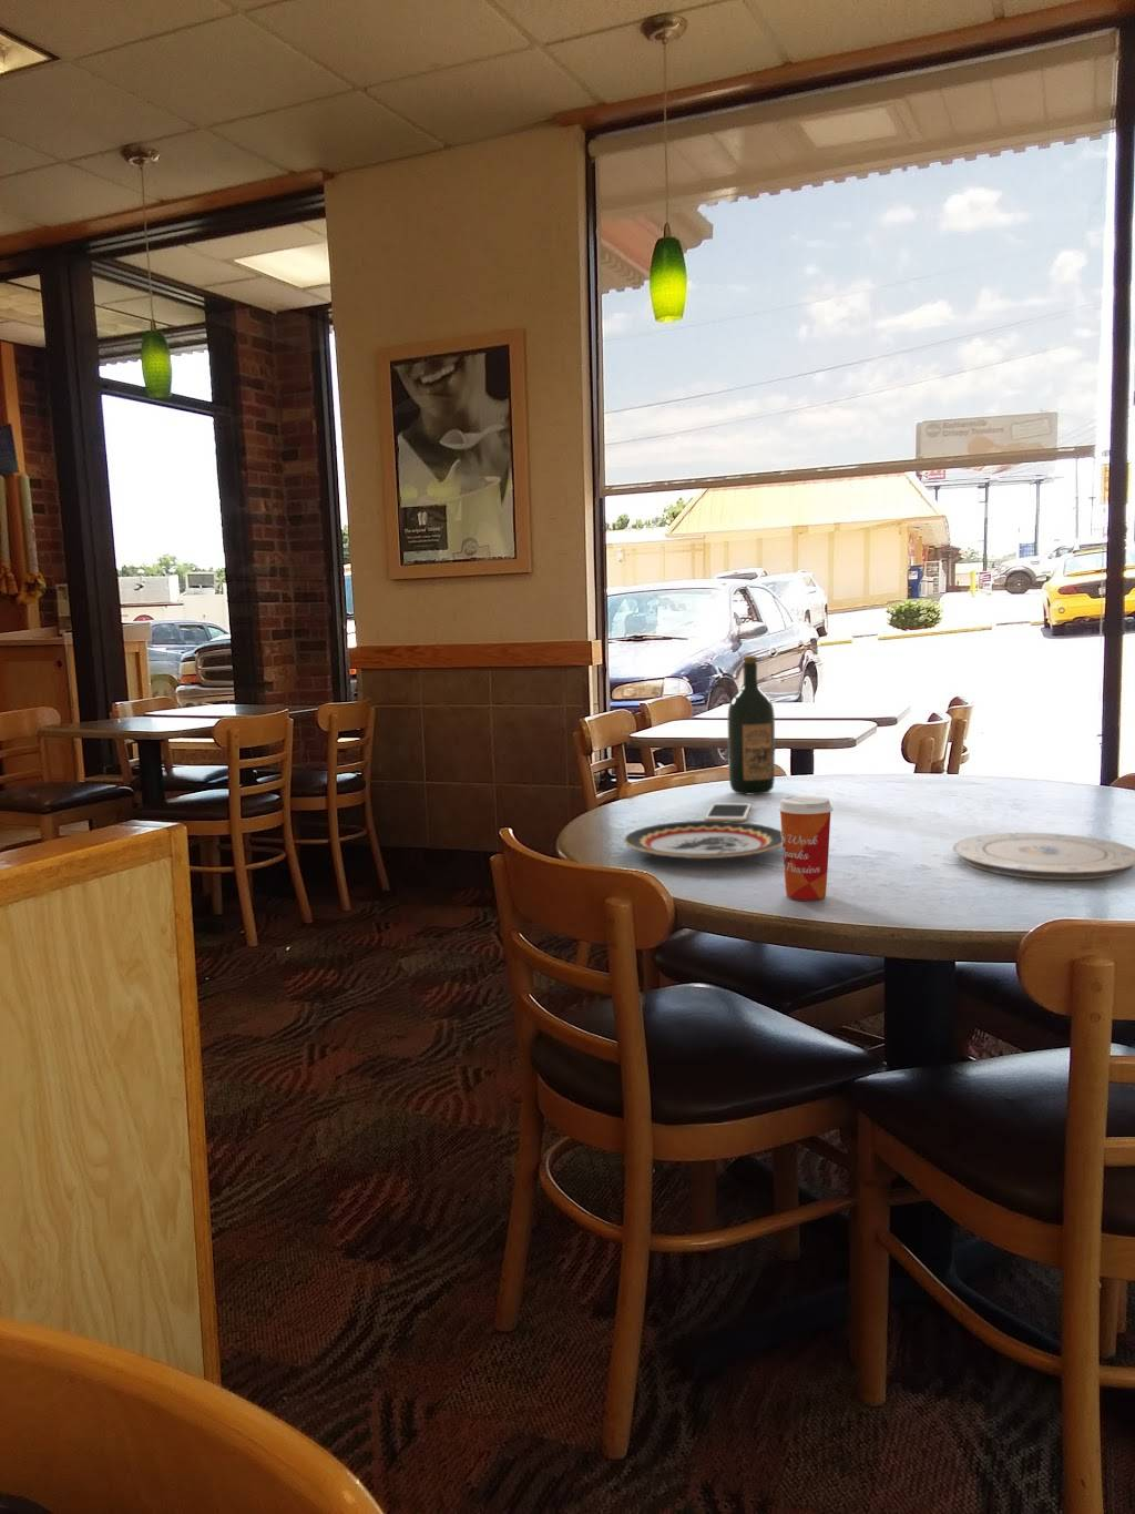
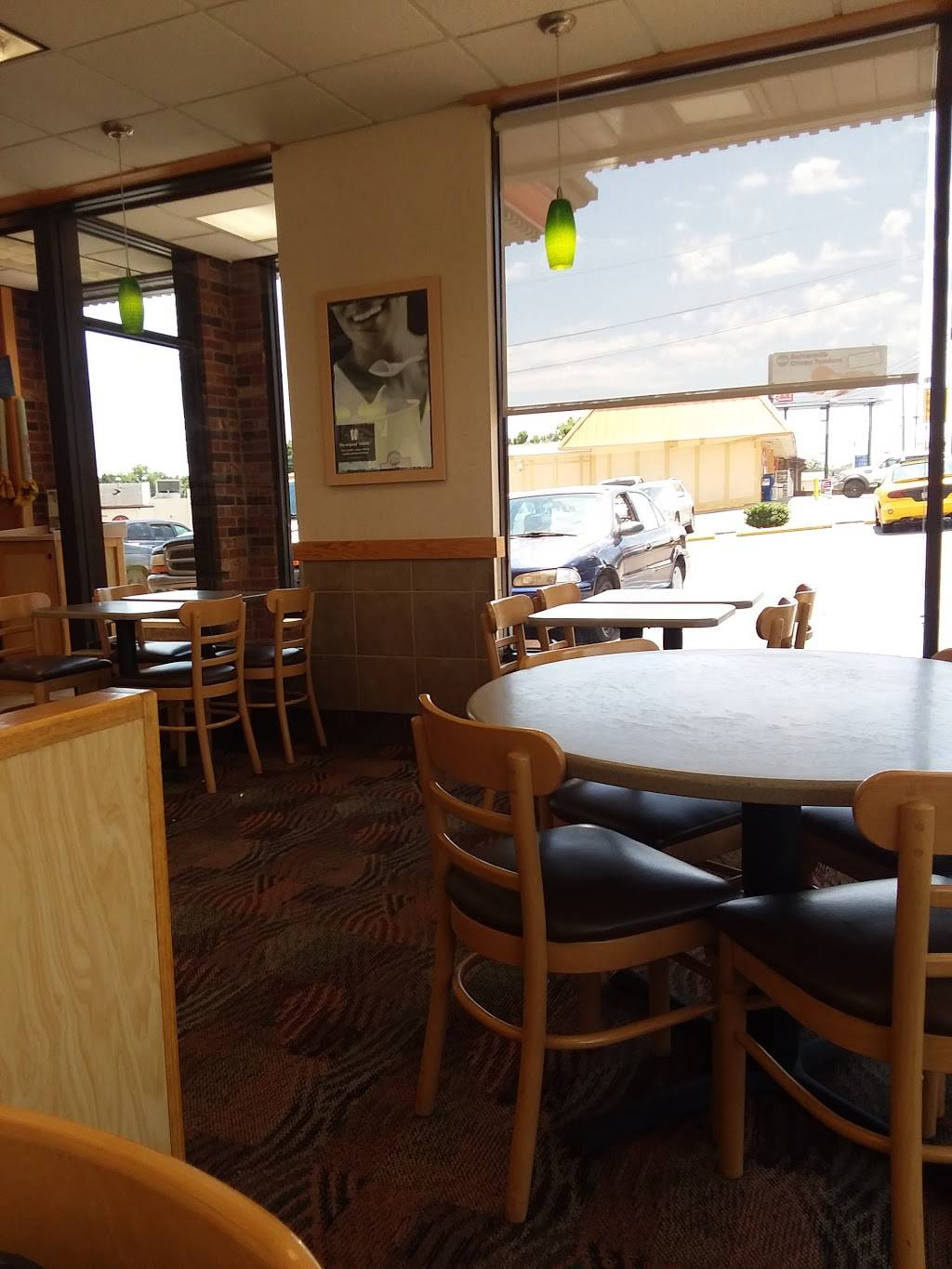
- cell phone (728, 811)
- paper cup (806, 847)
- plate (705, 843)
- wine bottle (750, 724)
- plate (1044, 855)
